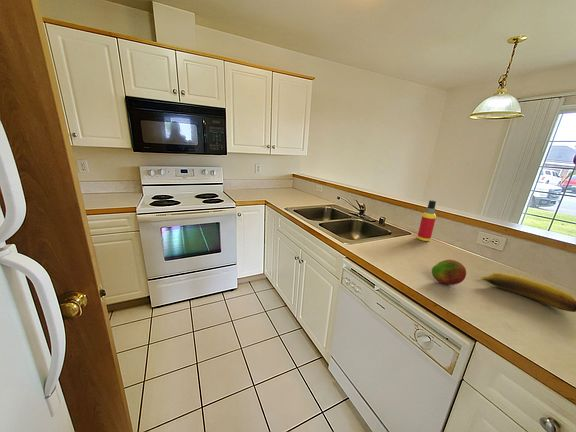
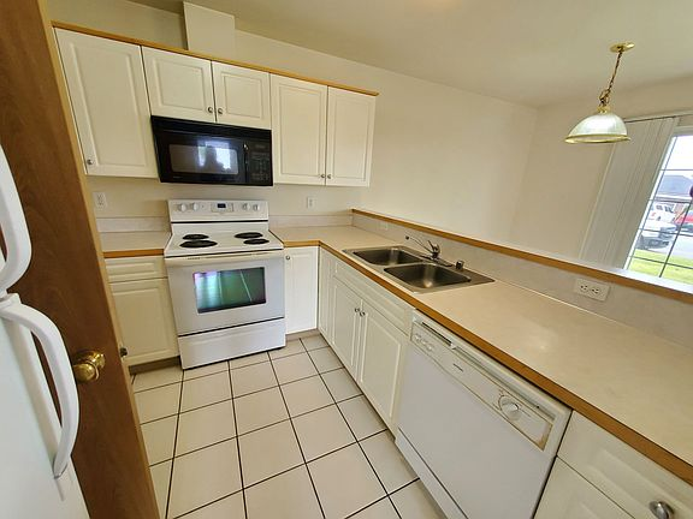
- banana (525, 291)
- spray bottle (428, 220)
- fruit (448, 272)
